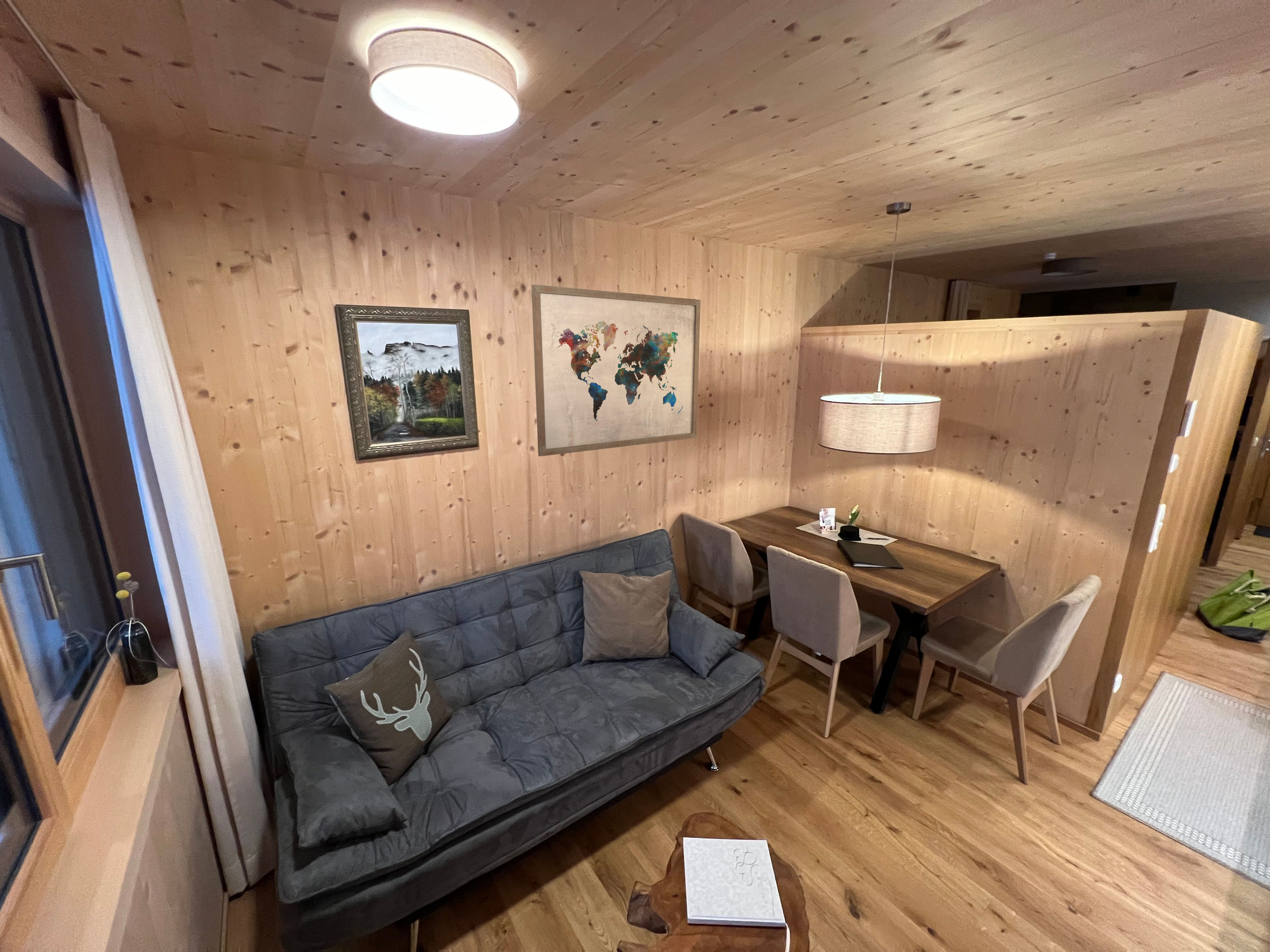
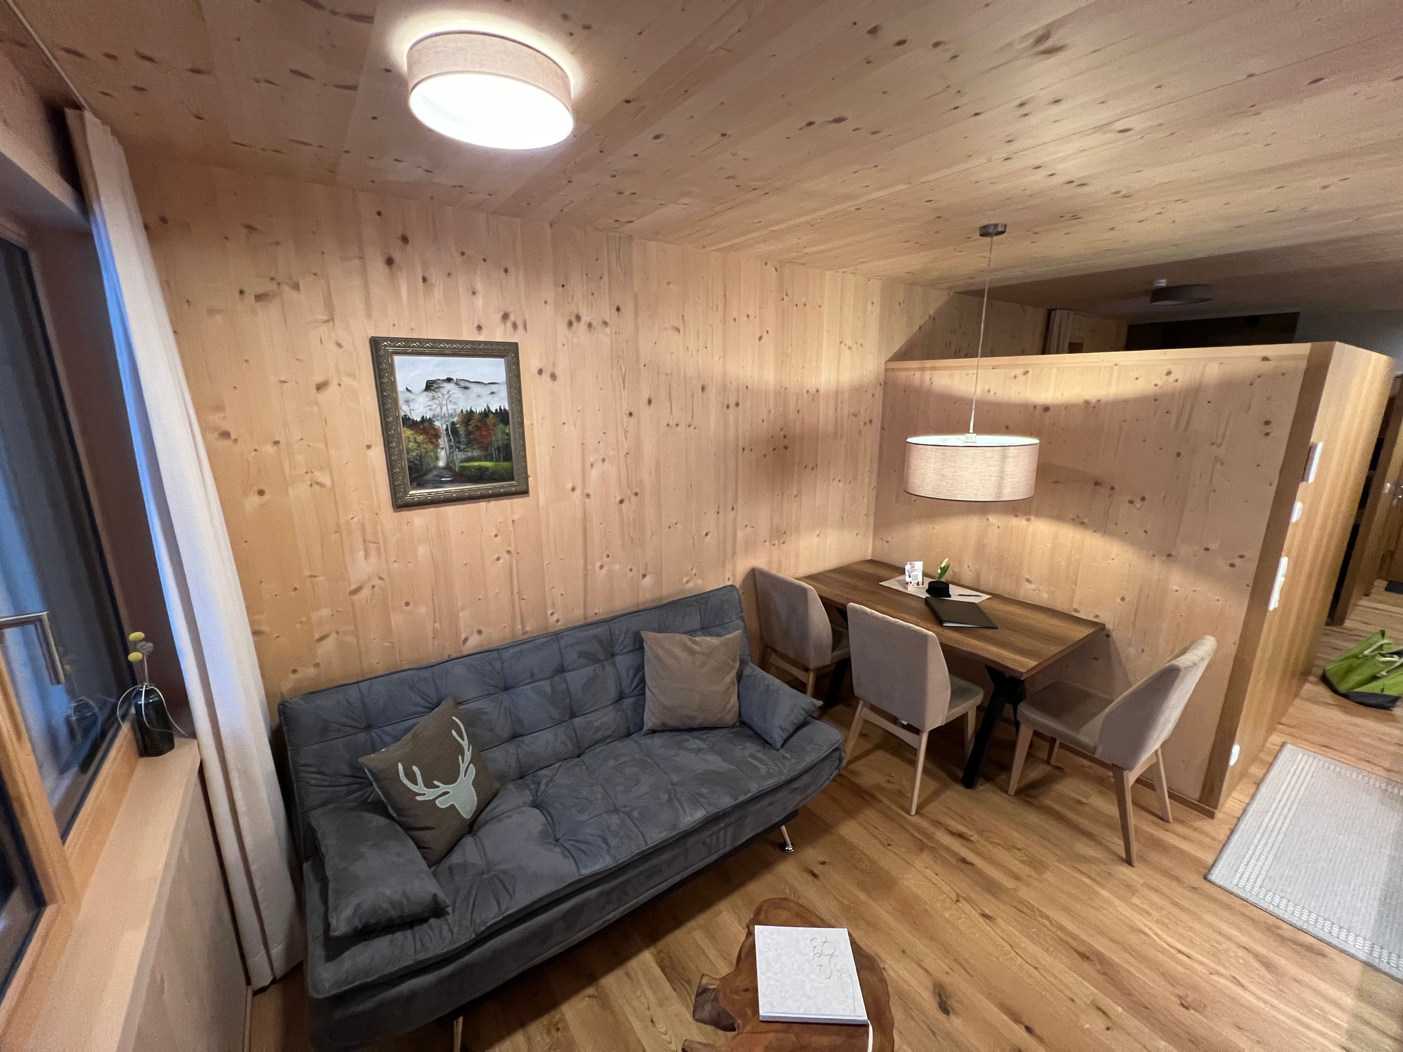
- wall art (625, 372)
